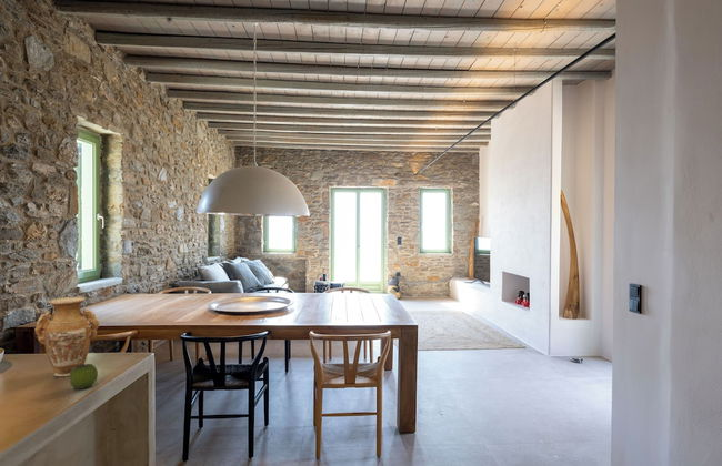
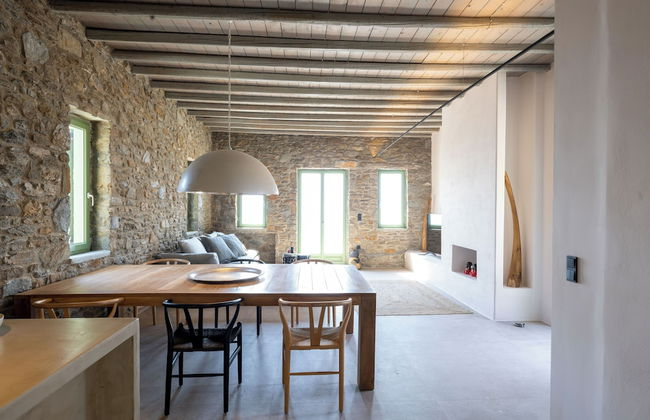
- apple (83, 375)
- vase (69, 335)
